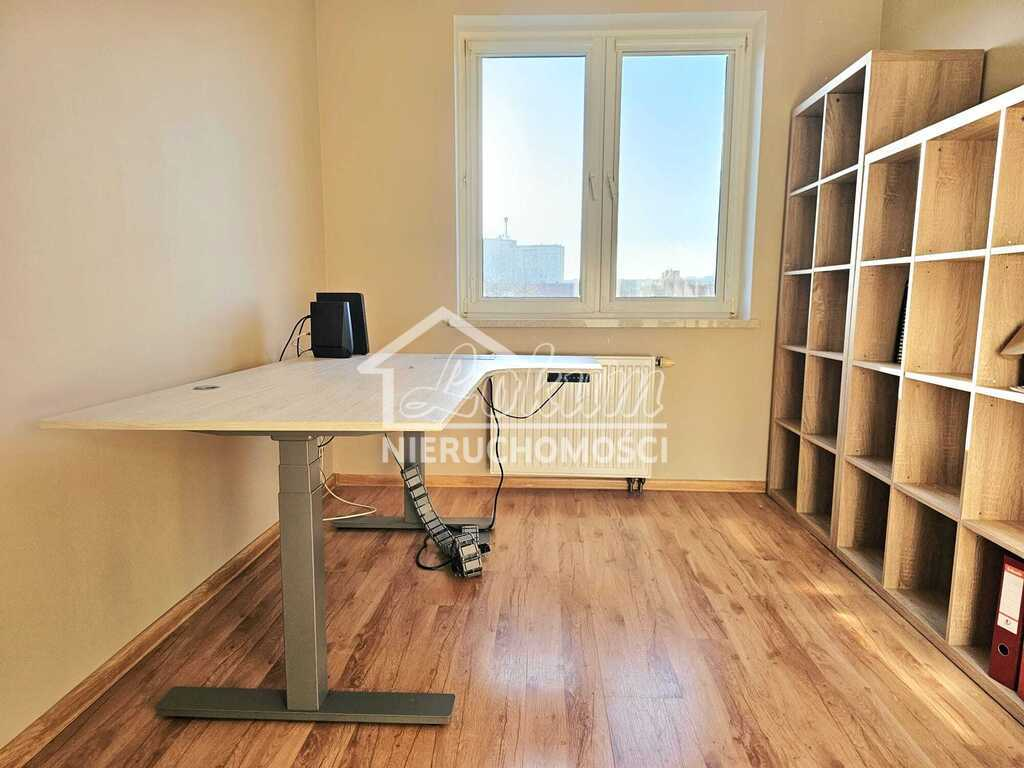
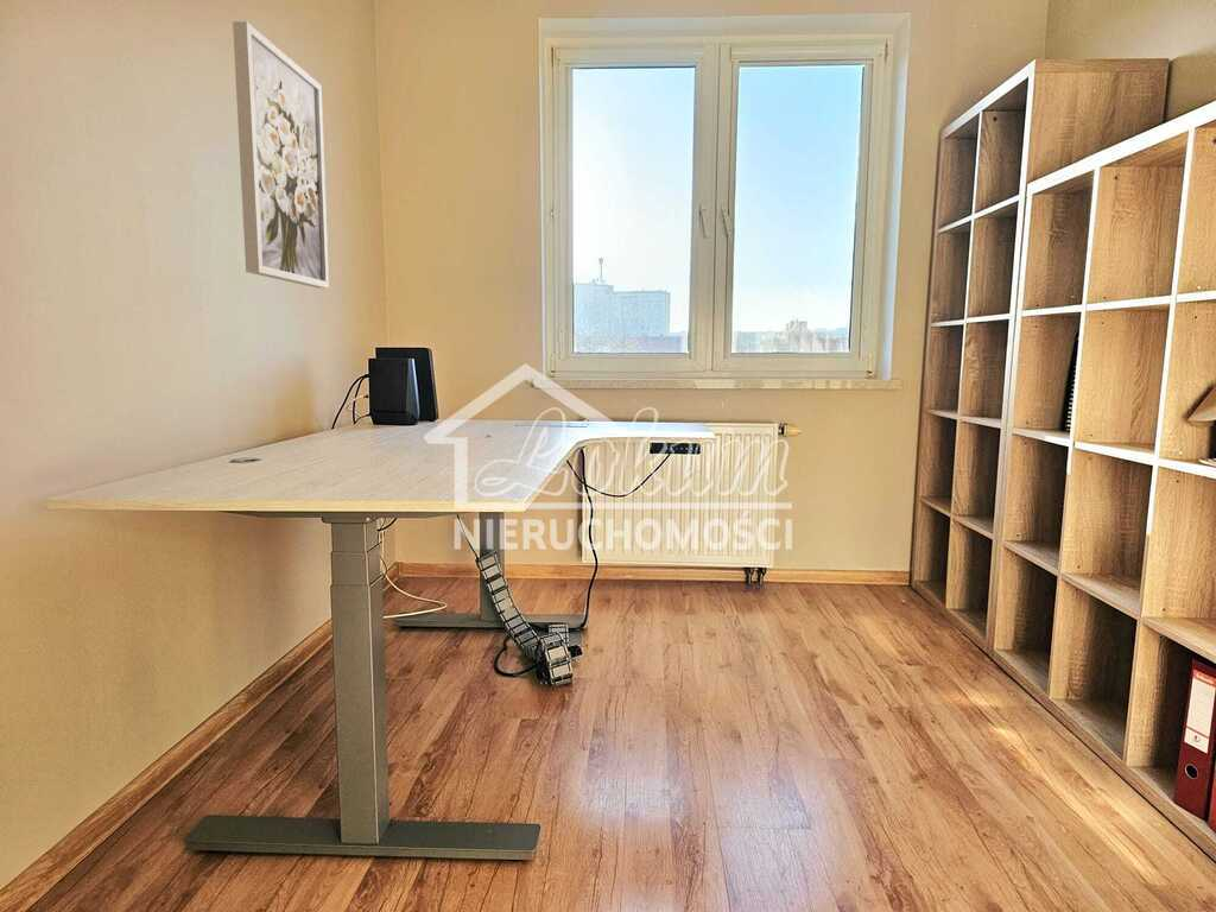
+ wall art (286, 171)
